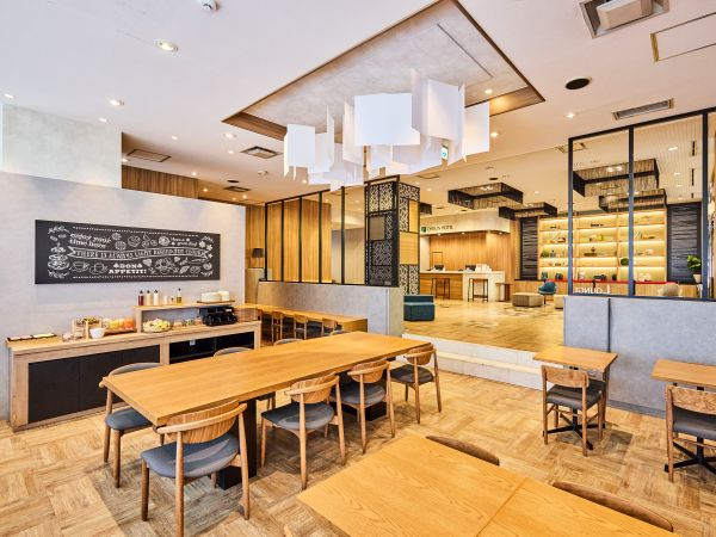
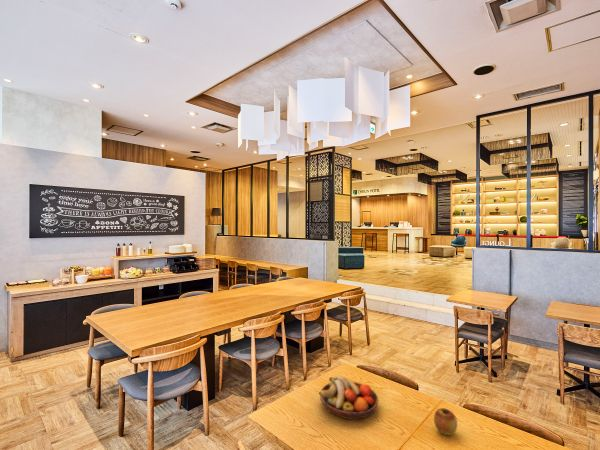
+ apple (445, 419)
+ fruit bowl (348, 393)
